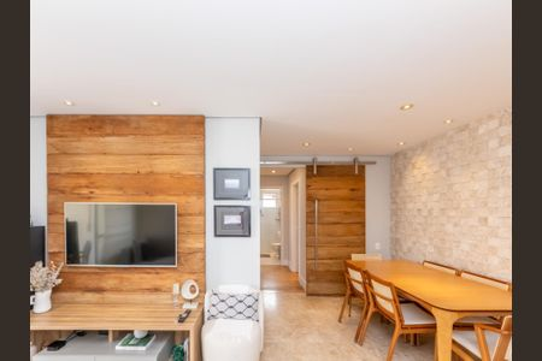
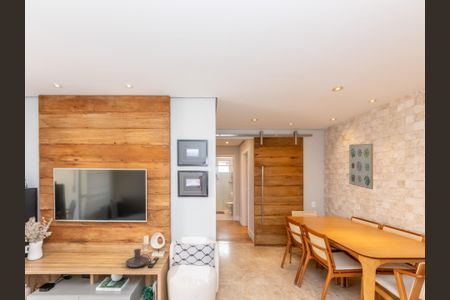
+ candle holder (139, 257)
+ wall art (360, 165)
